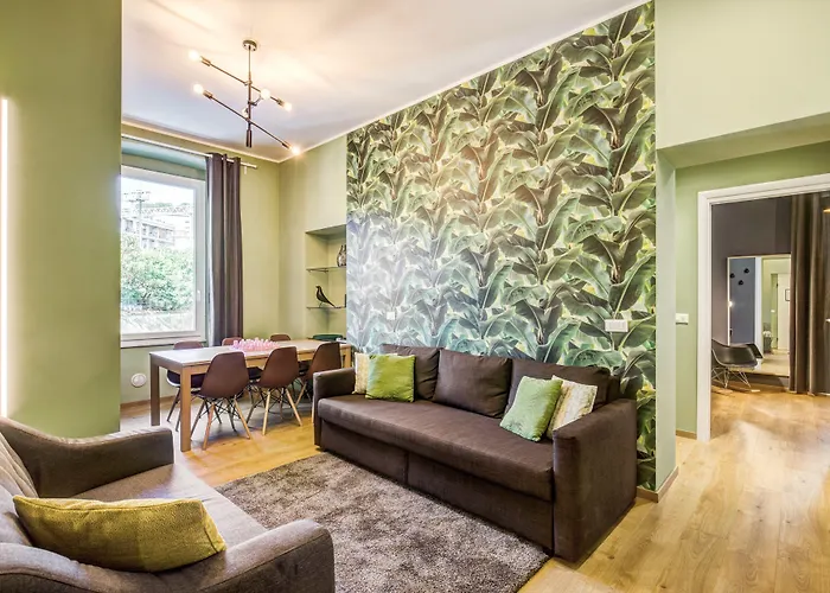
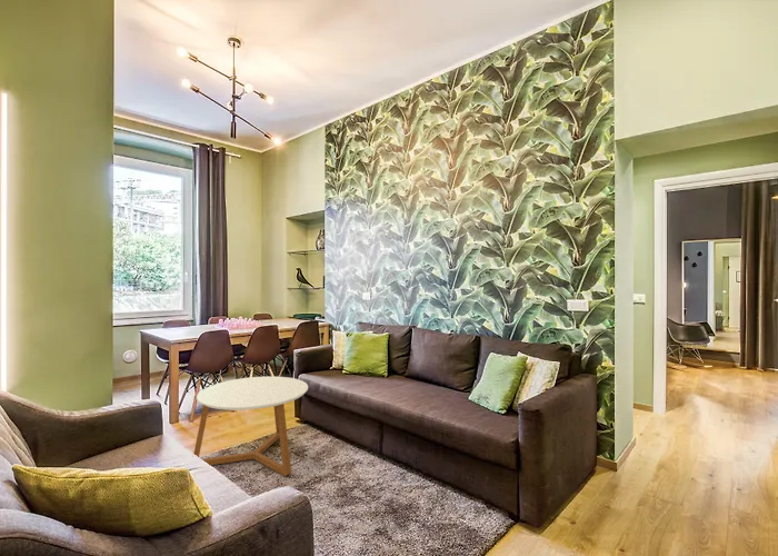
+ coffee table (256, 408)
